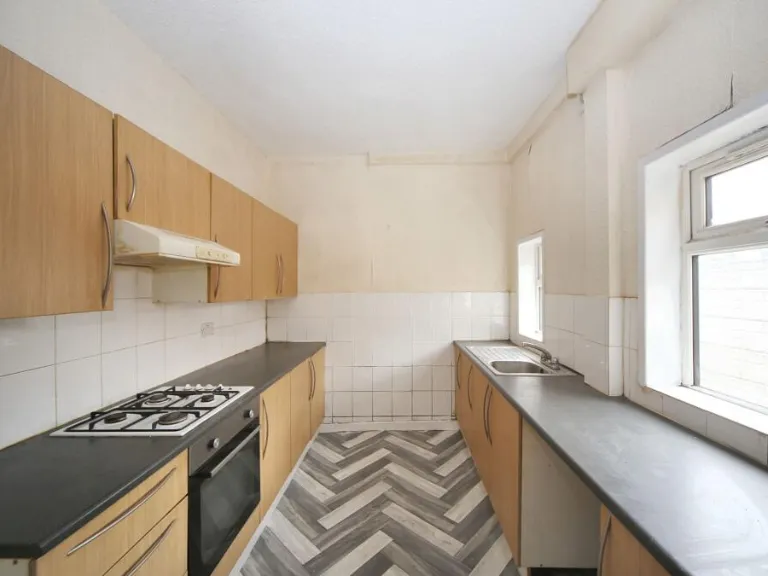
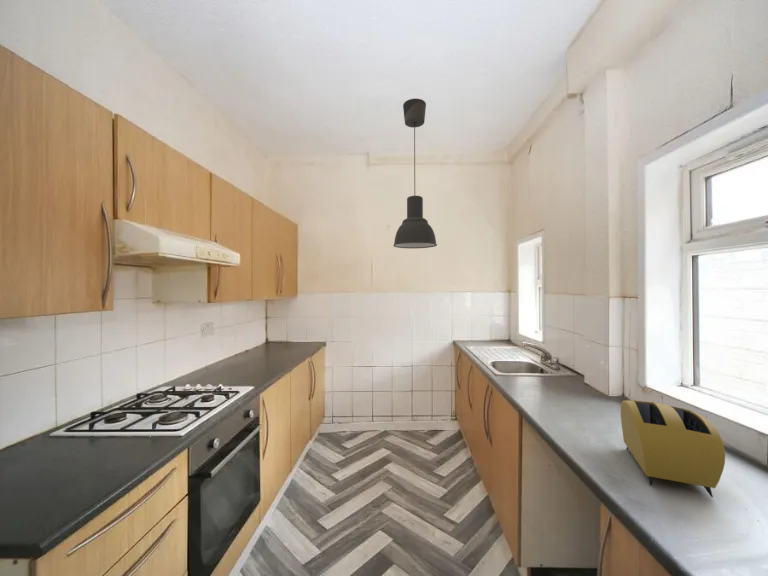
+ ceiling light (414, 175)
+ toaster (664, 437)
